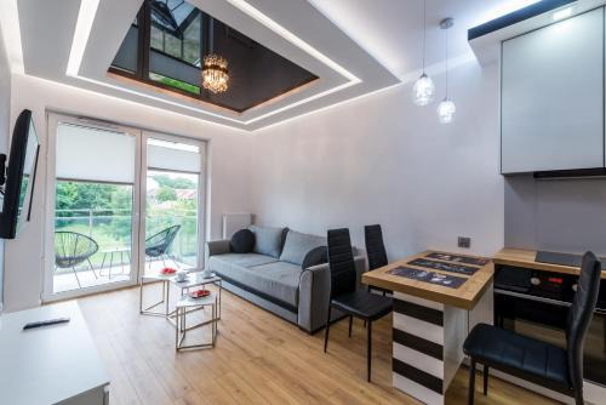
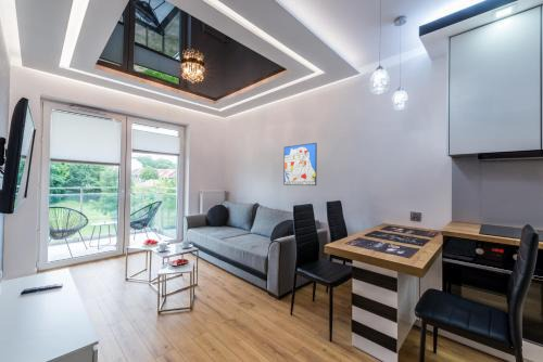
+ wall art (299, 165)
